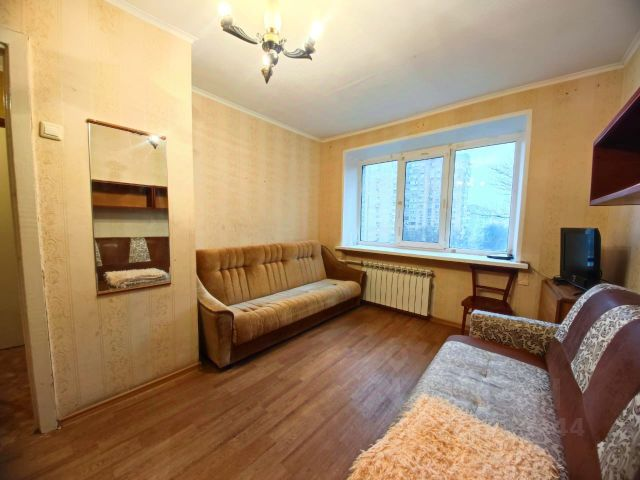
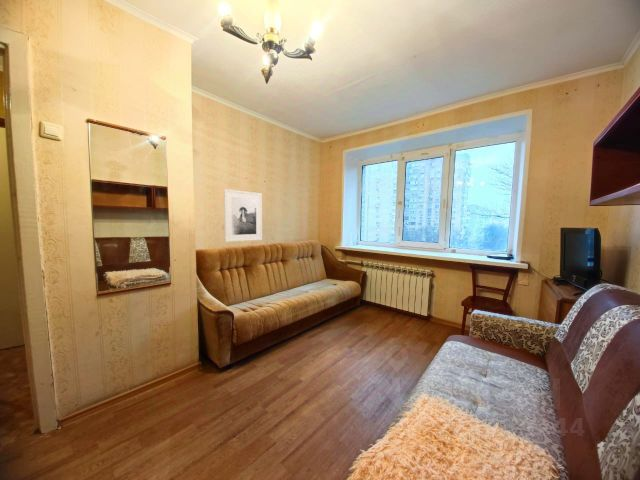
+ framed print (244, 216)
